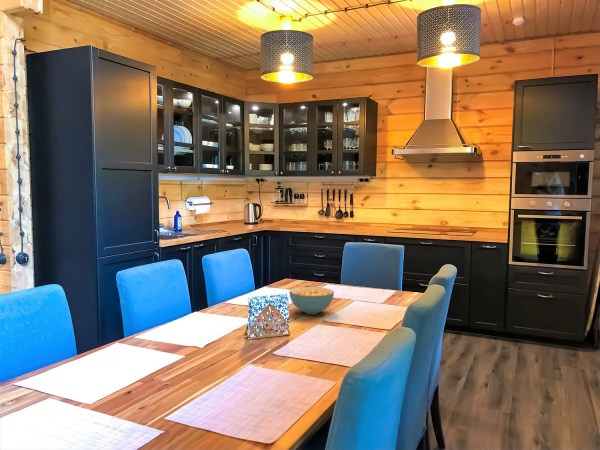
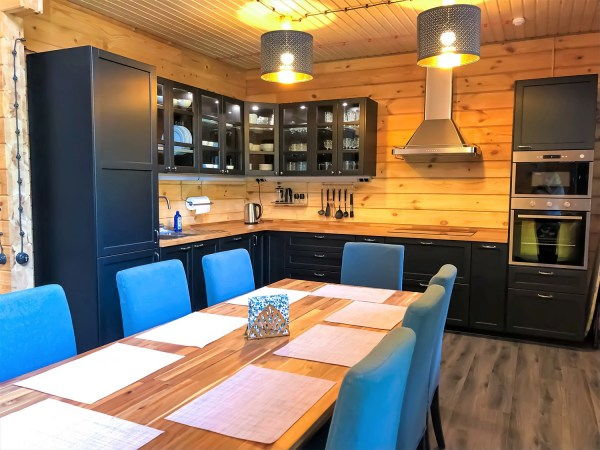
- cereal bowl (311, 301)
